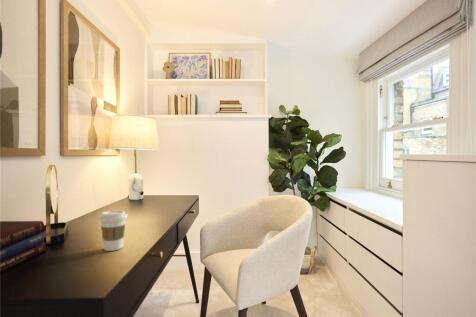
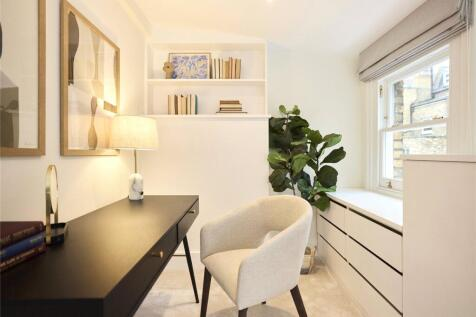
- coffee cup (113, 230)
